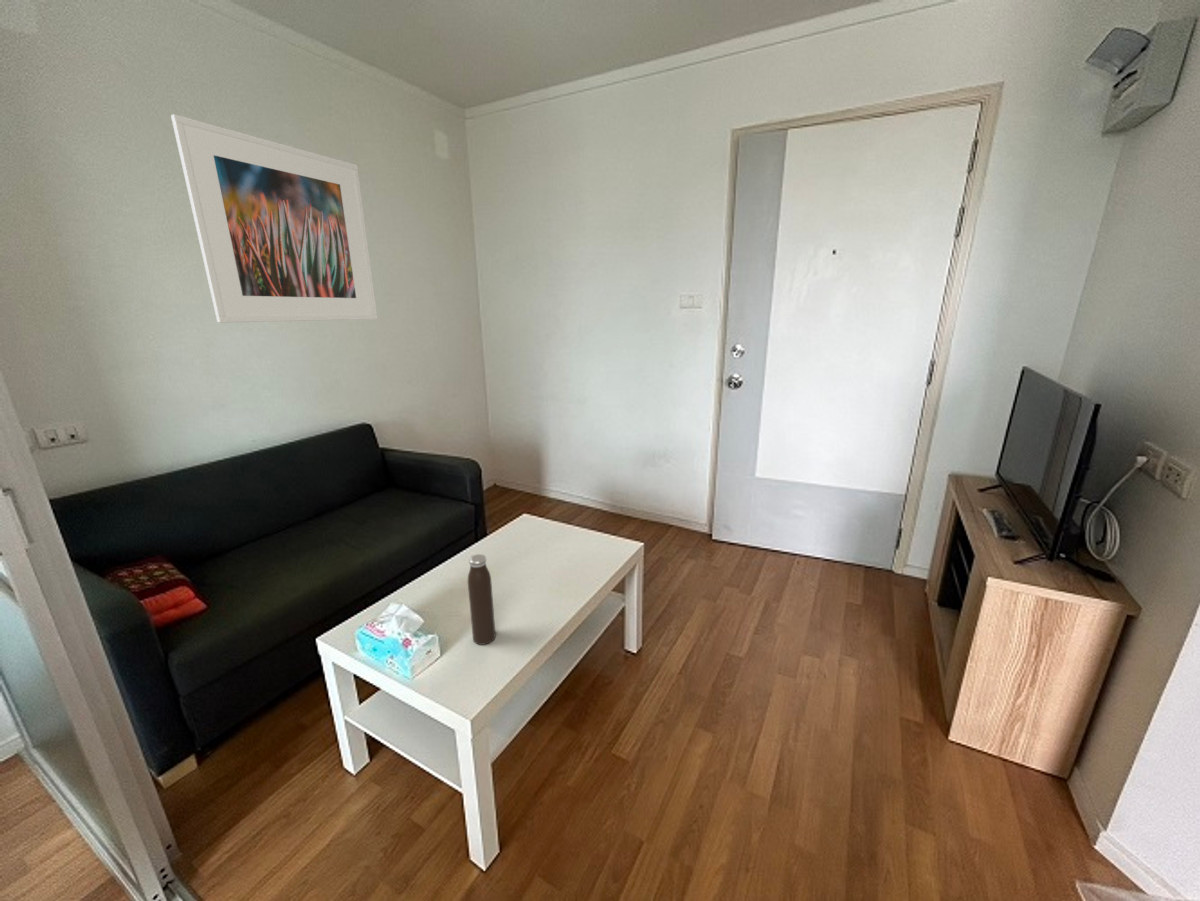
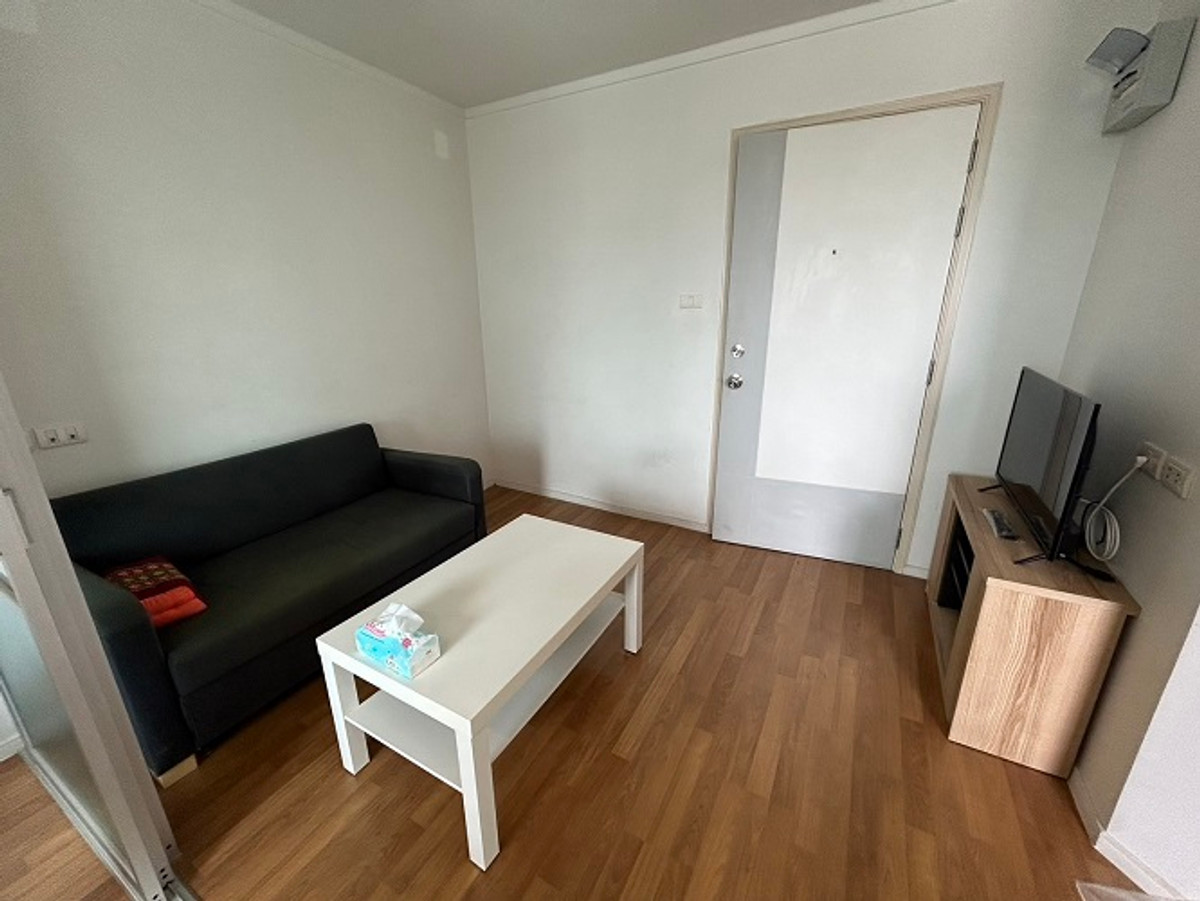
- water bottle (481, 598)
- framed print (293, 236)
